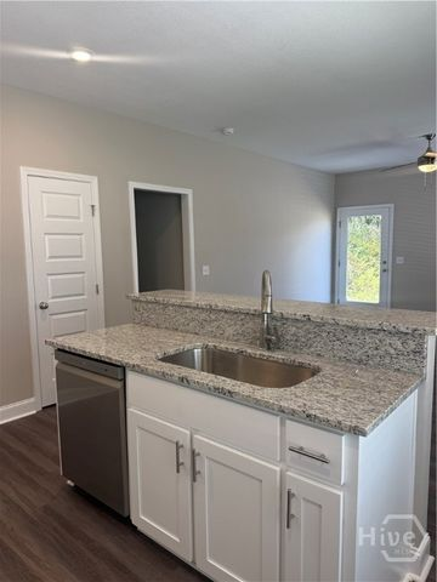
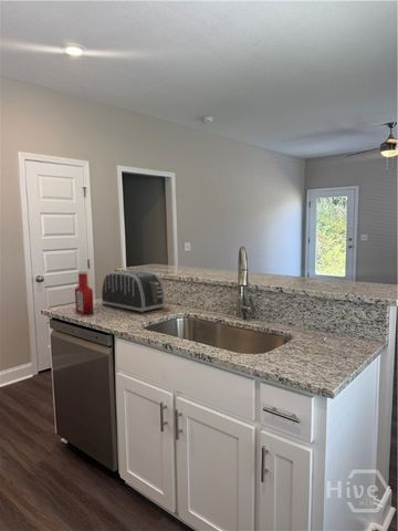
+ soap bottle (83, 291)
+ toaster (133, 289)
